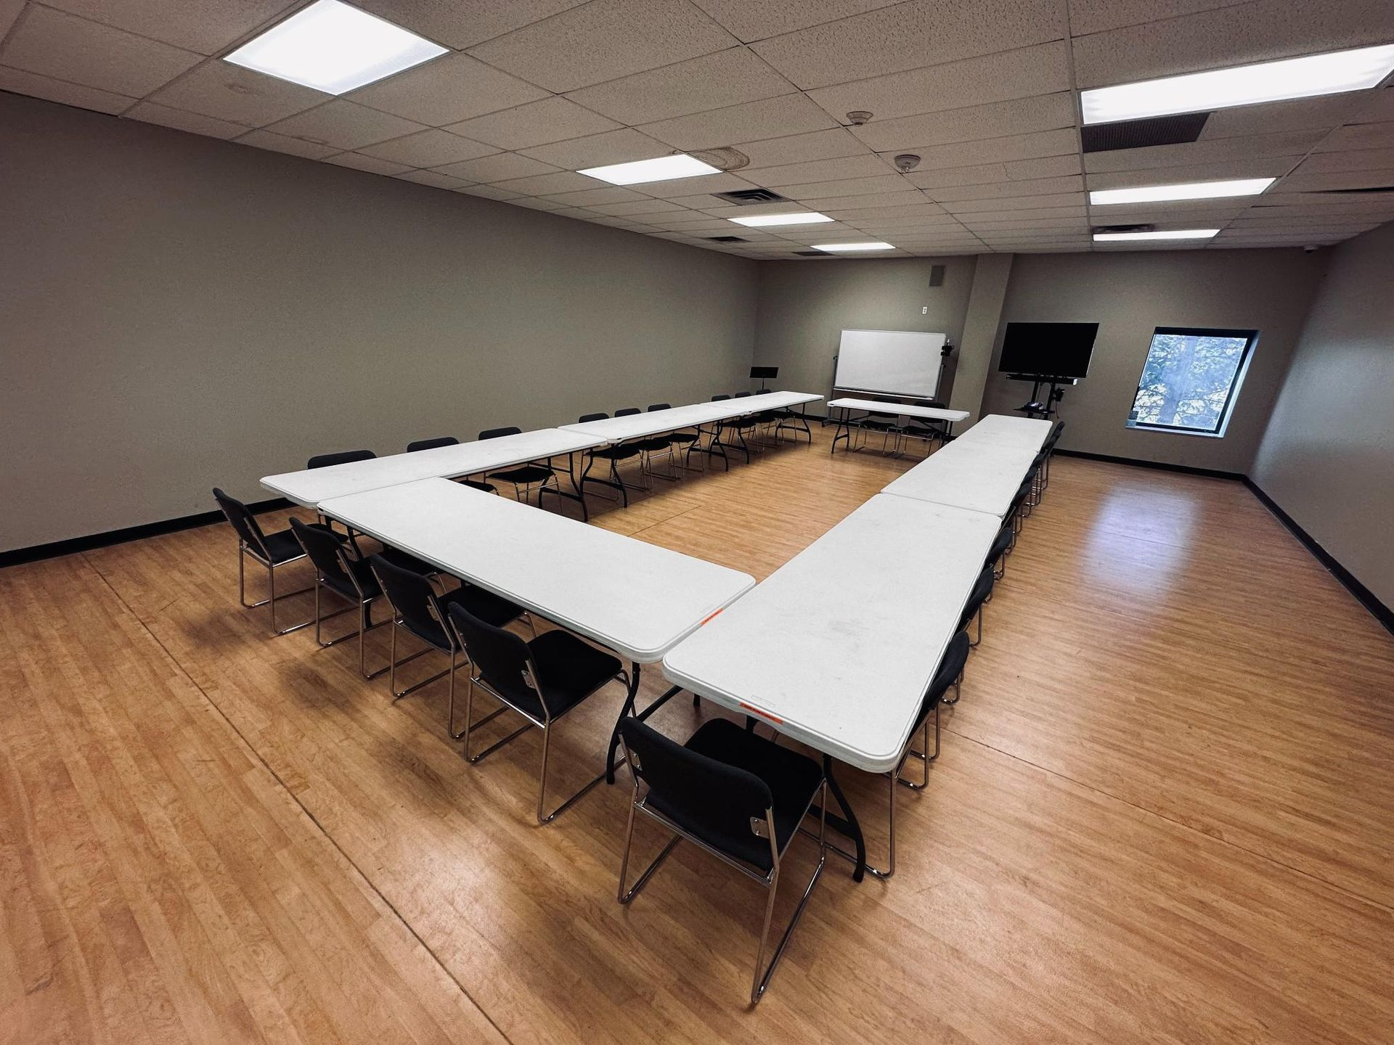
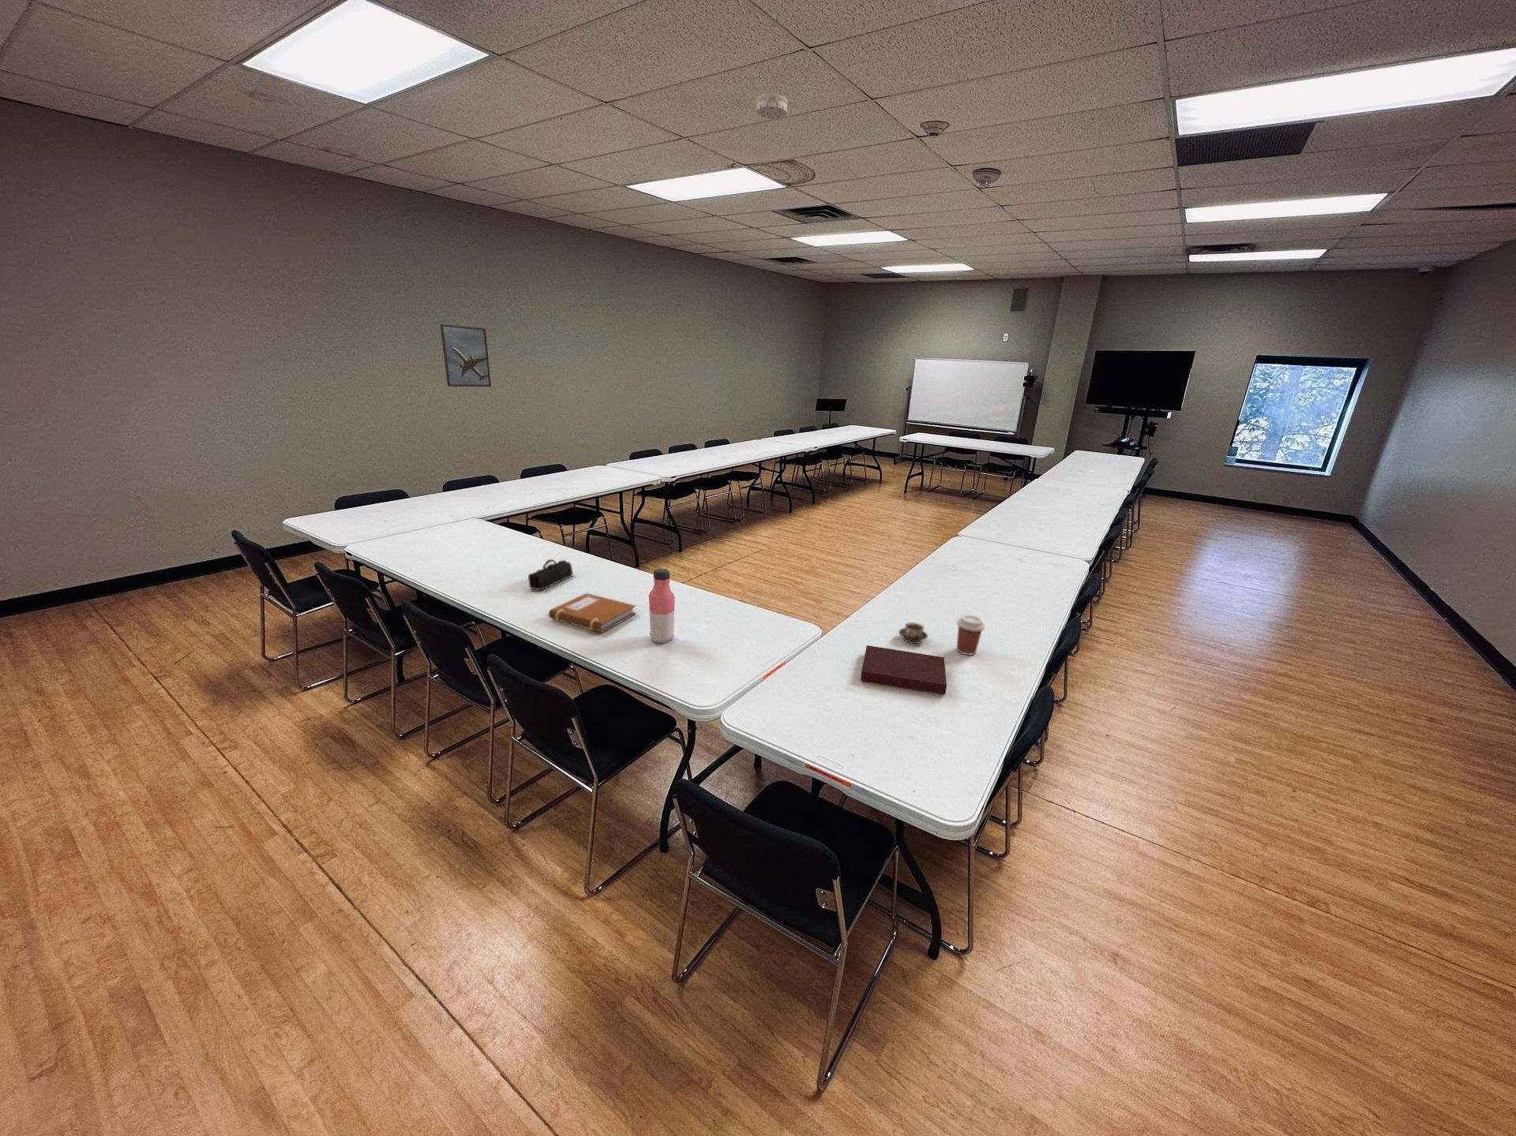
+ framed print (467, 357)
+ water bottle (661, 605)
+ cup (913, 632)
+ pencil case (550, 570)
+ smoke detector (771, 106)
+ notebook (591, 611)
+ notebook (904, 668)
+ coffee cup (969, 635)
